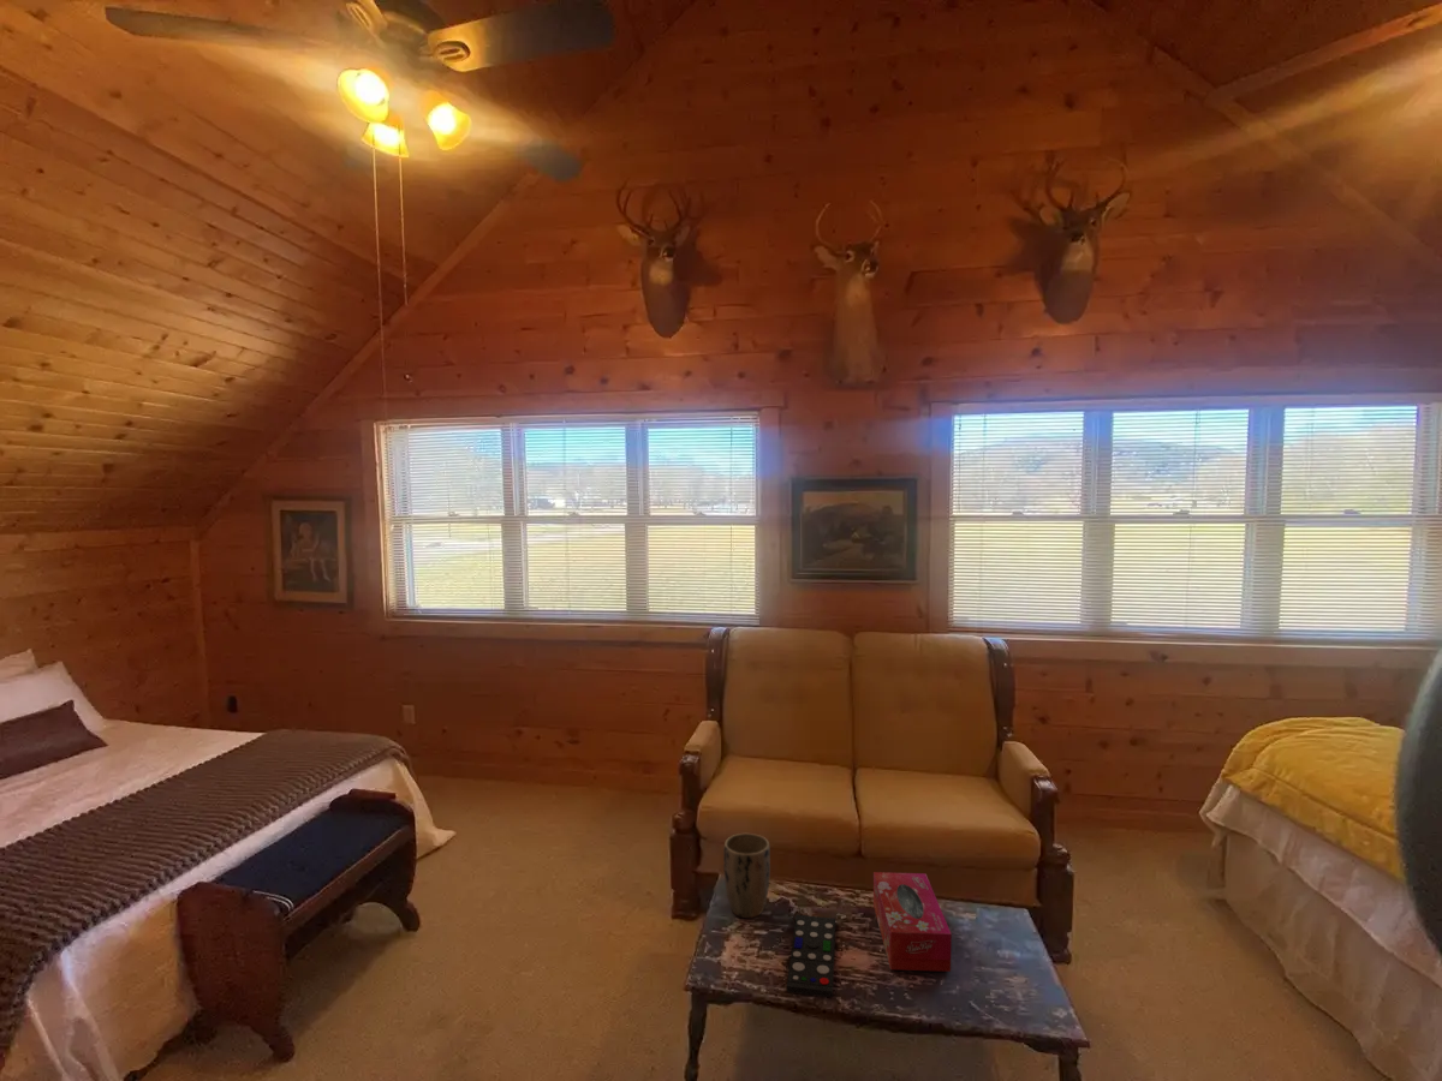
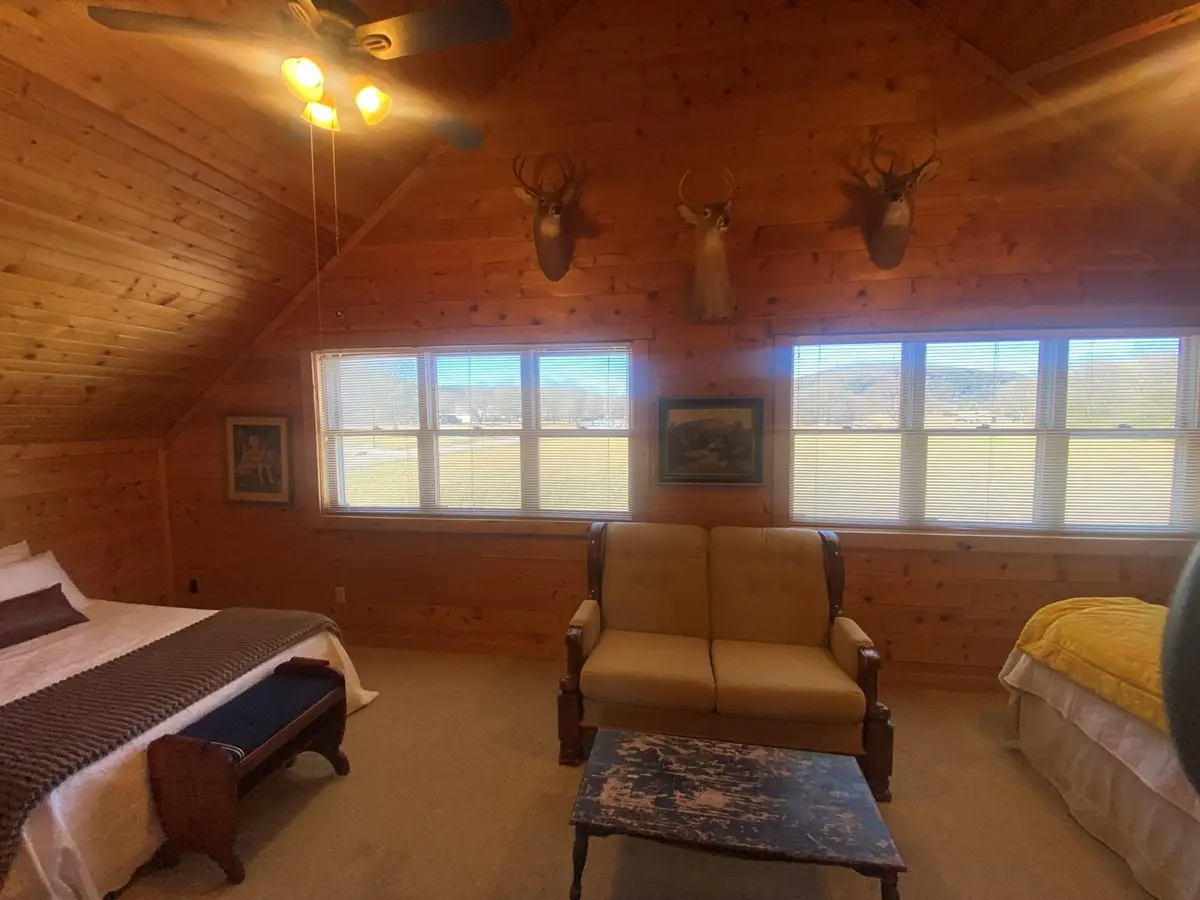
- tissue box (908, 918)
- remote control (812, 951)
- plant pot (746, 876)
